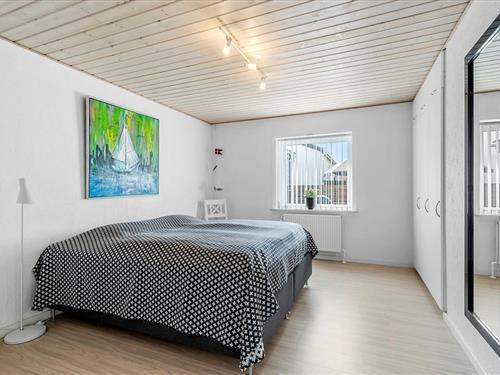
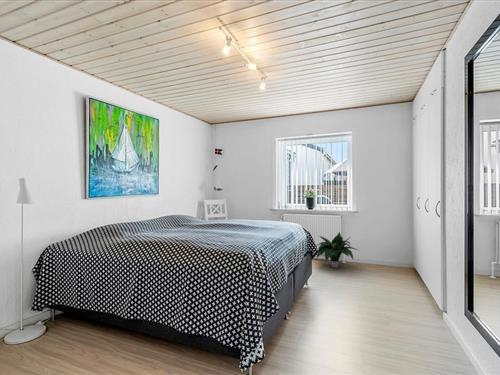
+ potted plant (336, 249)
